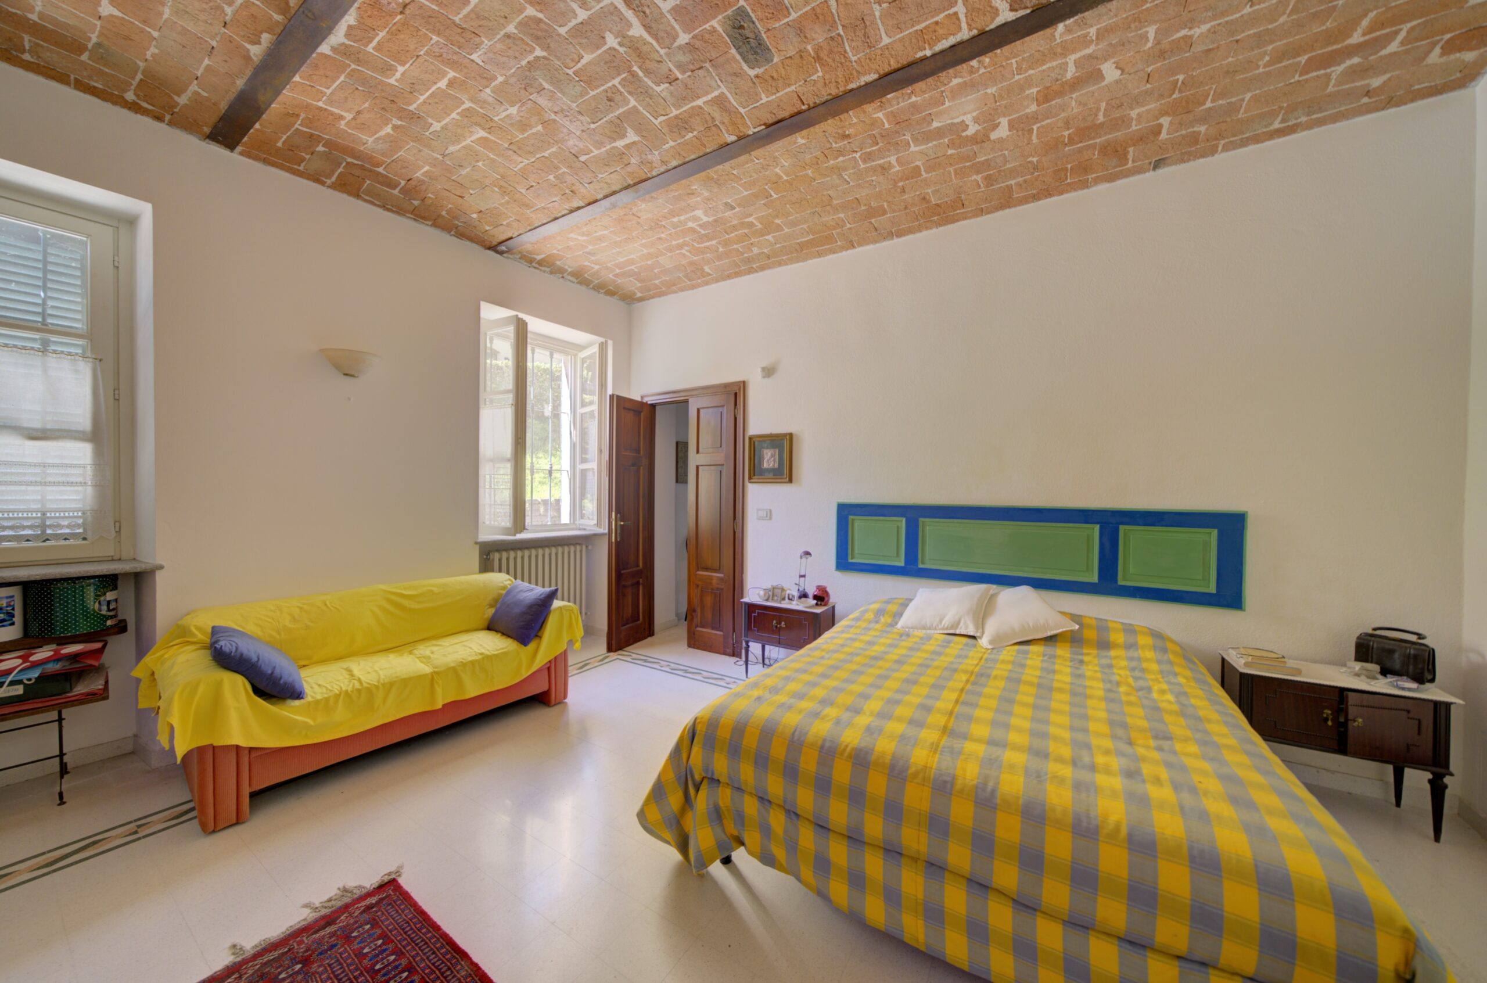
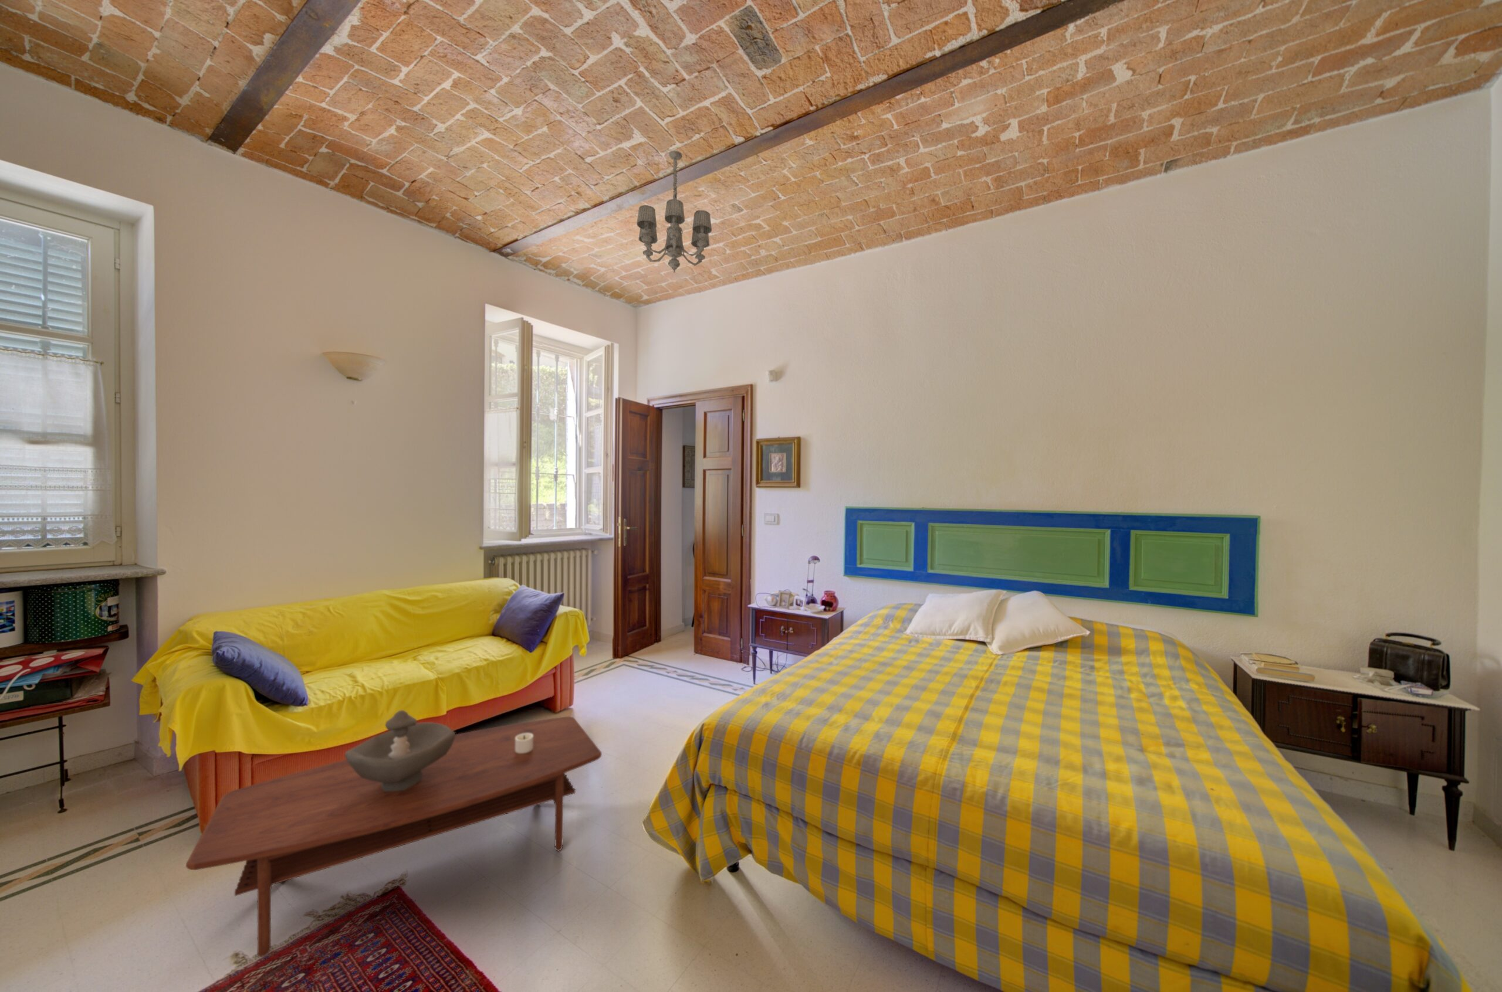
+ candle (525, 743)
+ decorative bowl (402, 745)
+ coffee table (428, 818)
+ chandelier (675, 214)
